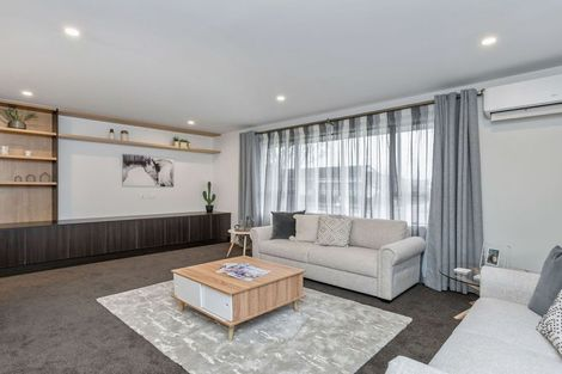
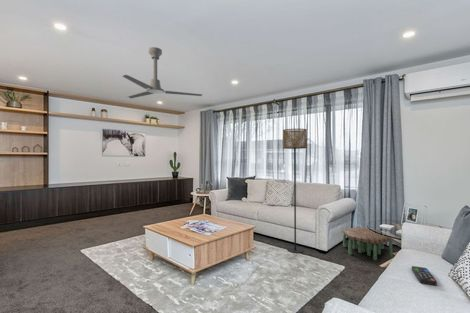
+ ceiling fan (156, 71)
+ side table (366, 242)
+ remote control (423, 274)
+ floor lamp (295, 189)
